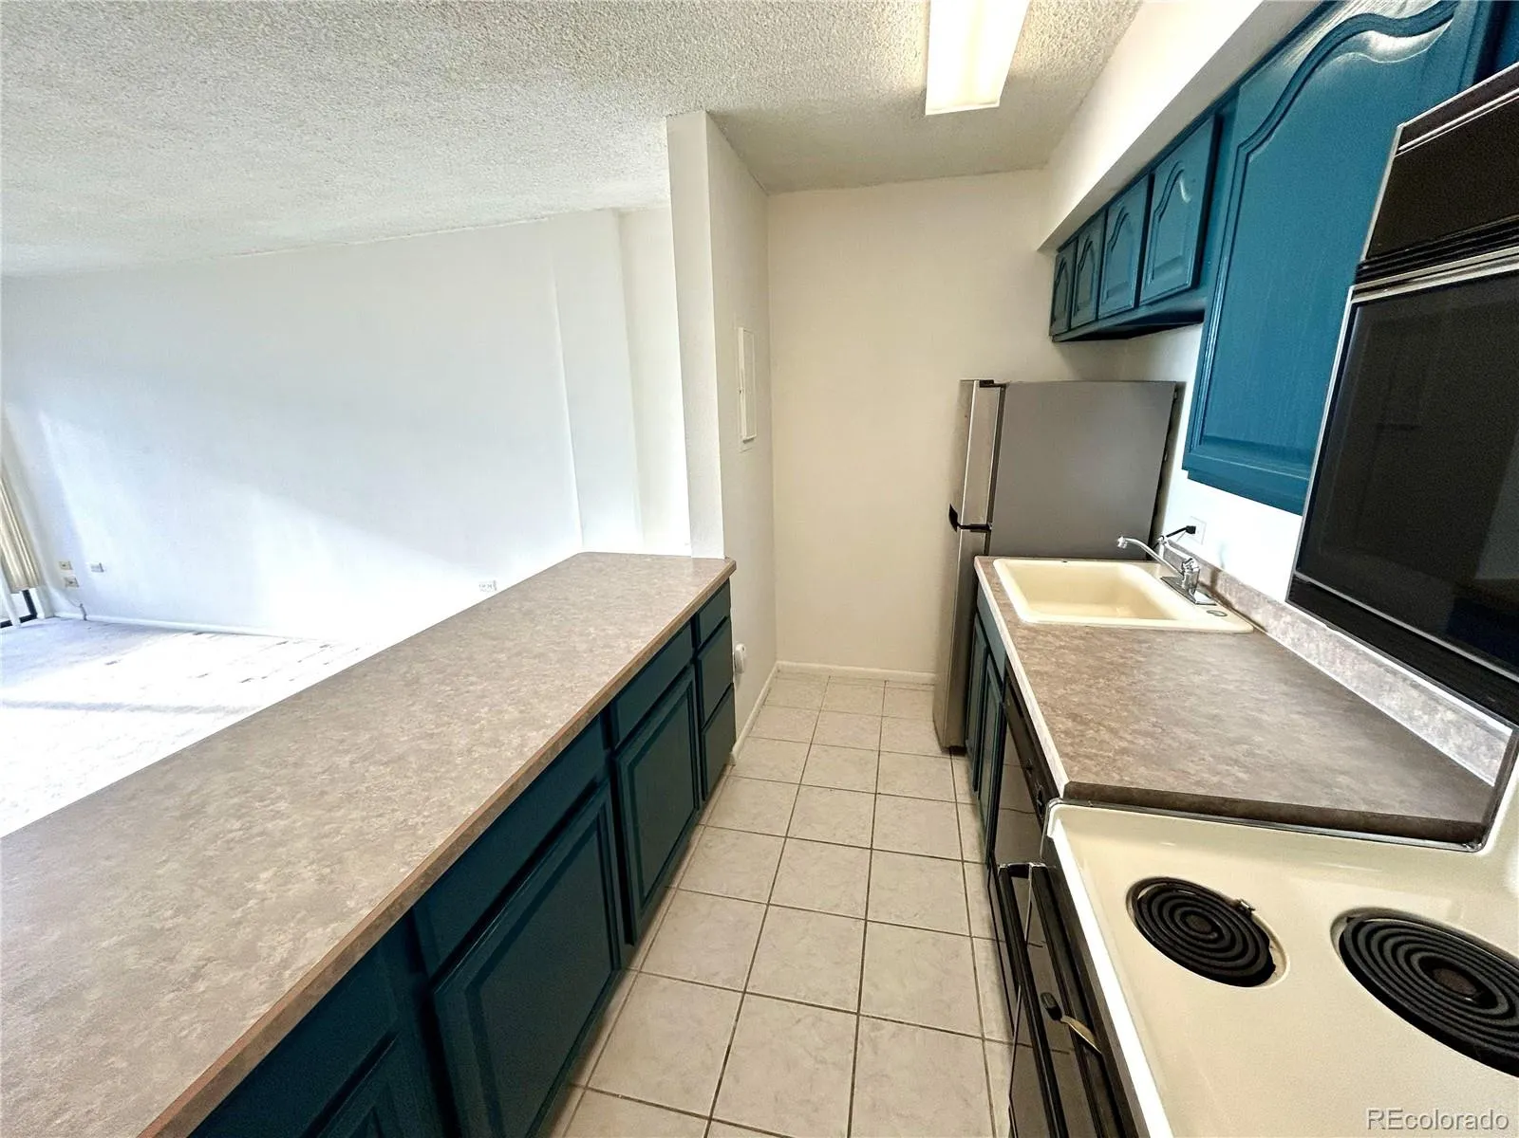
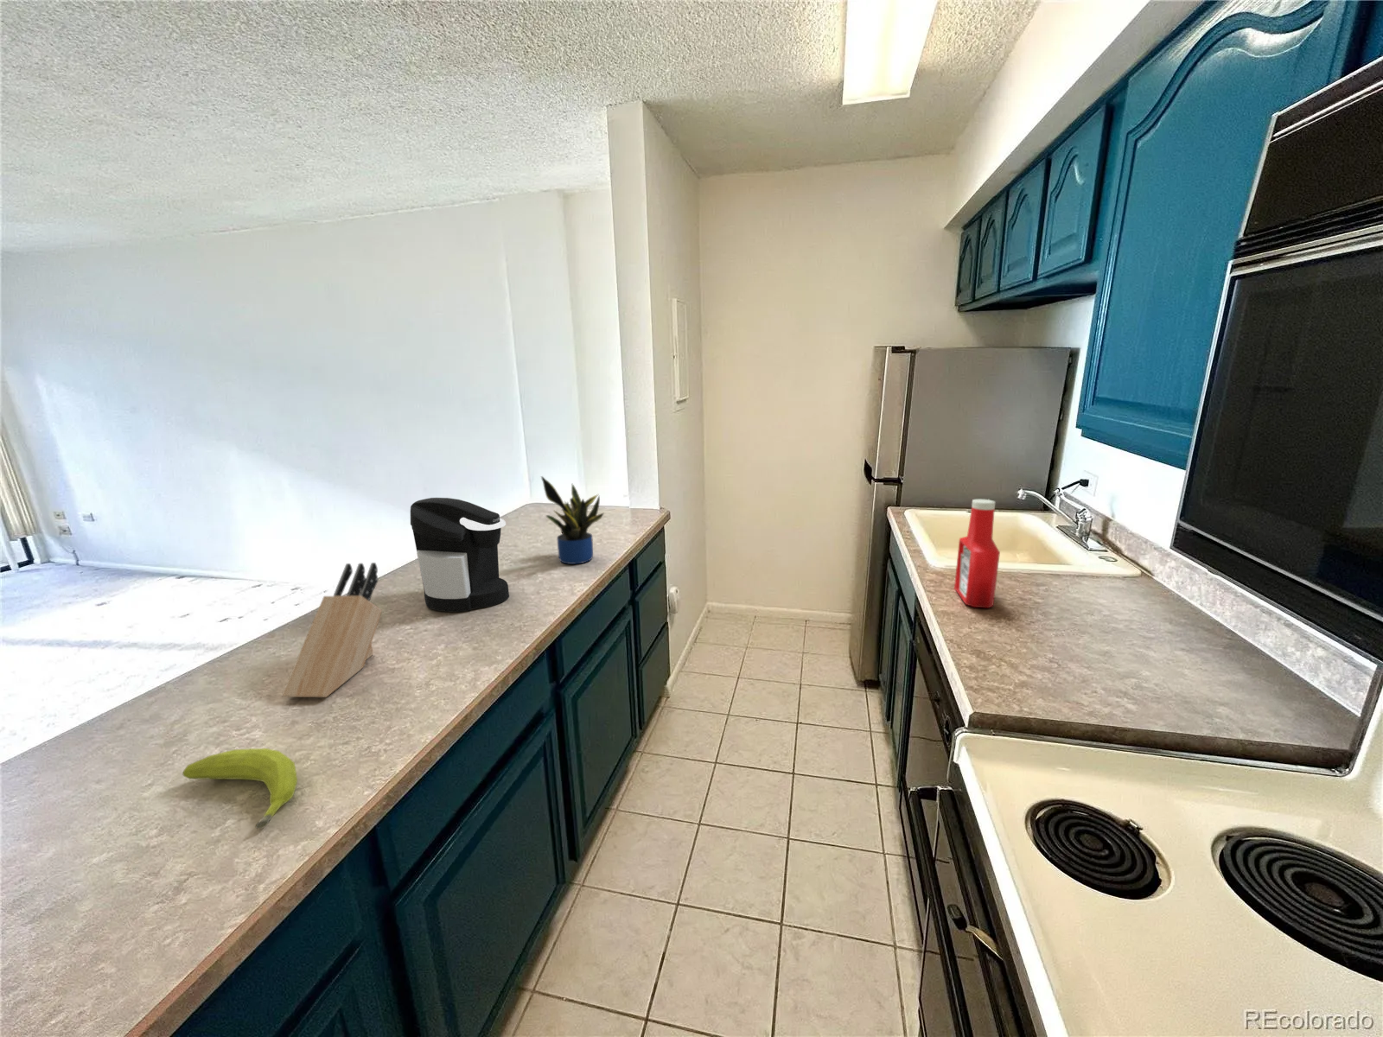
+ fruit (232, 779)
+ potted plant (572, 517)
+ knife block (338, 623)
+ soap bottle (978, 550)
+ coffee maker (464, 550)
